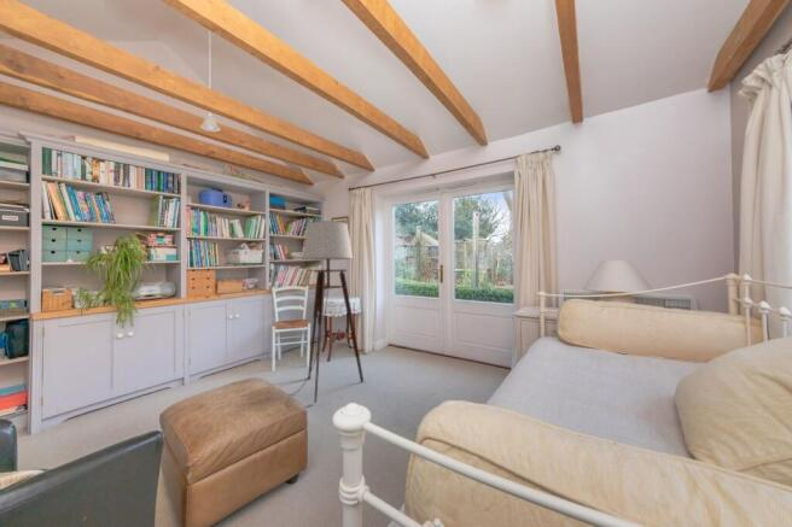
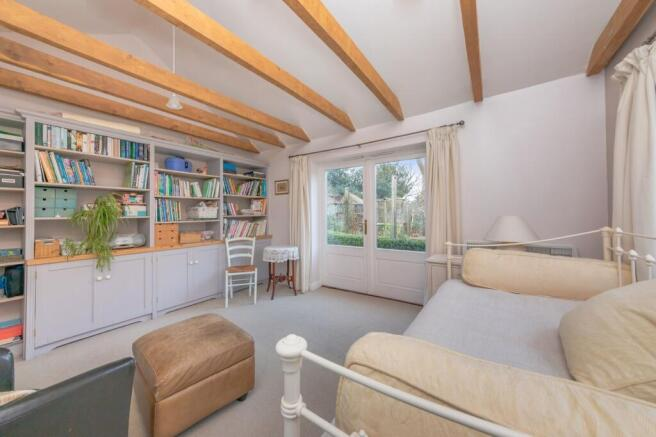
- floor lamp (316, 305)
